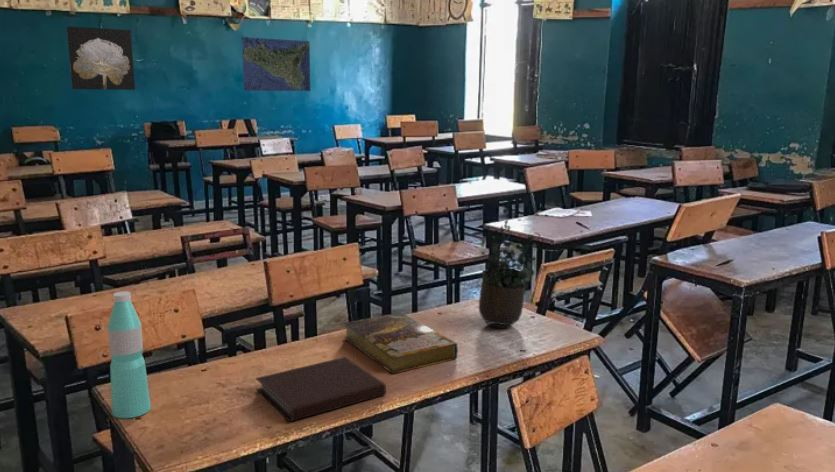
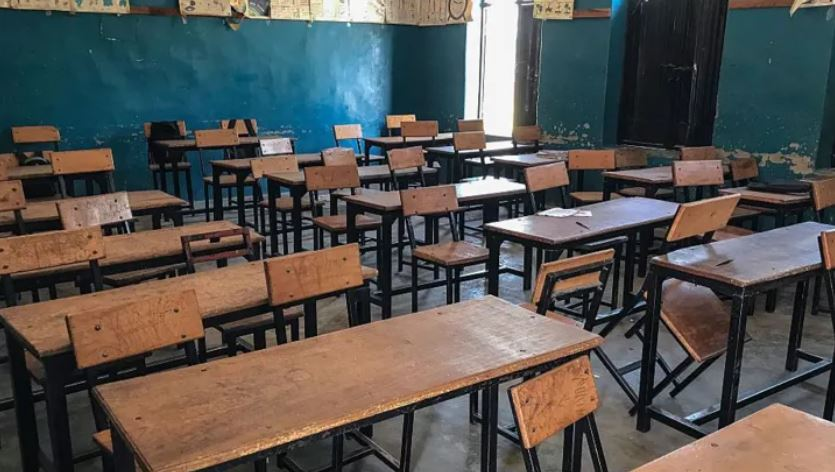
- water bottle (126, 352)
- map (278, 65)
- potted plant (506, 269)
- book (398, 340)
- notebook (320, 386)
- wall art (101, 59)
